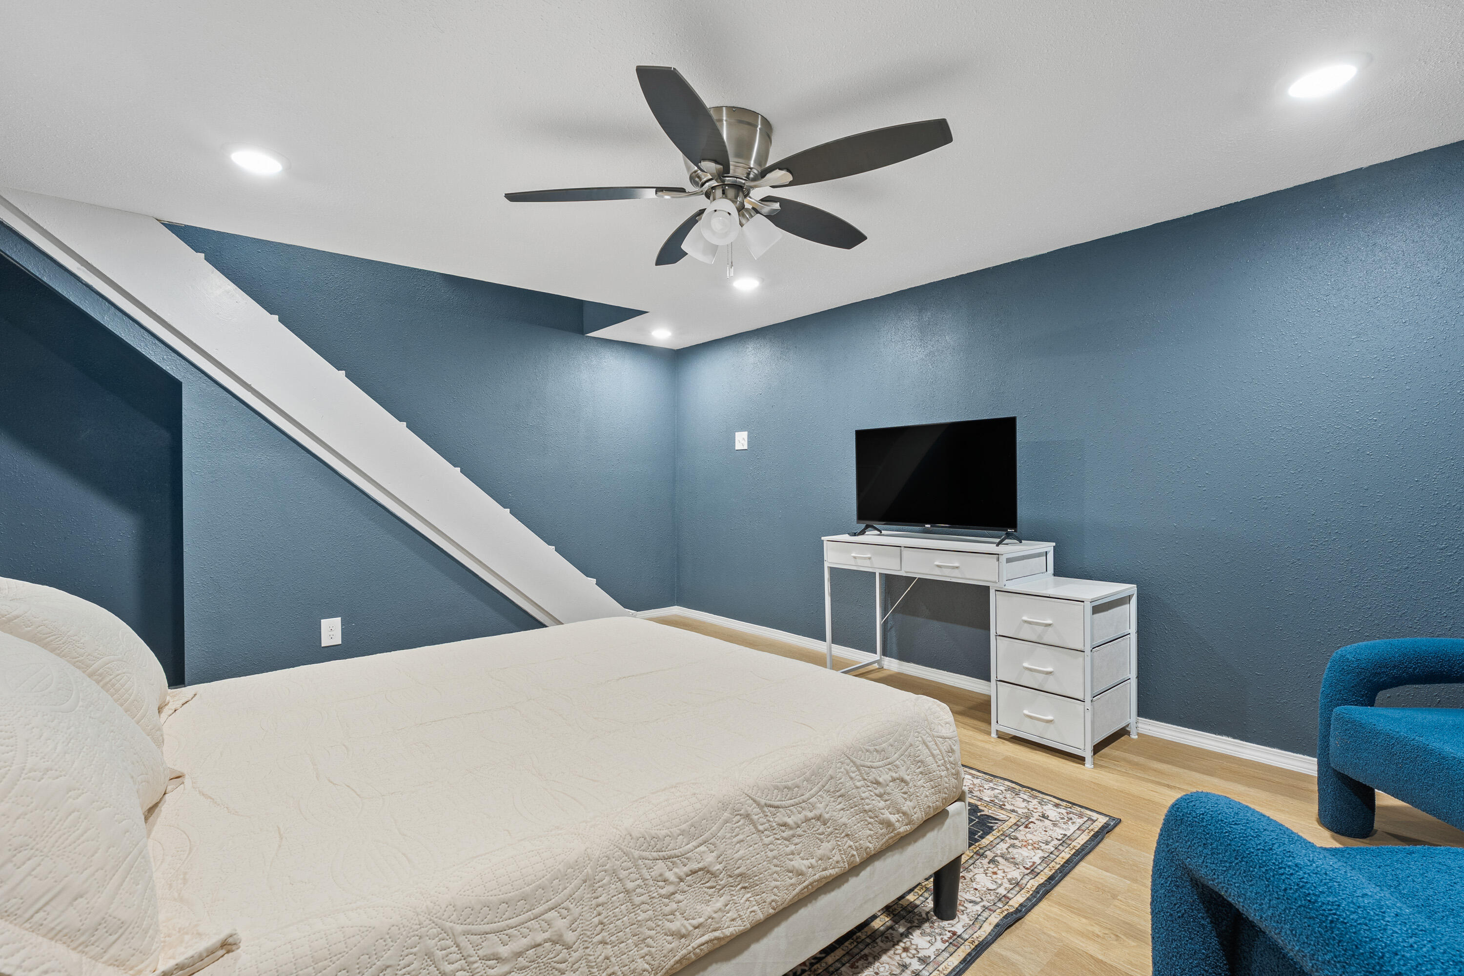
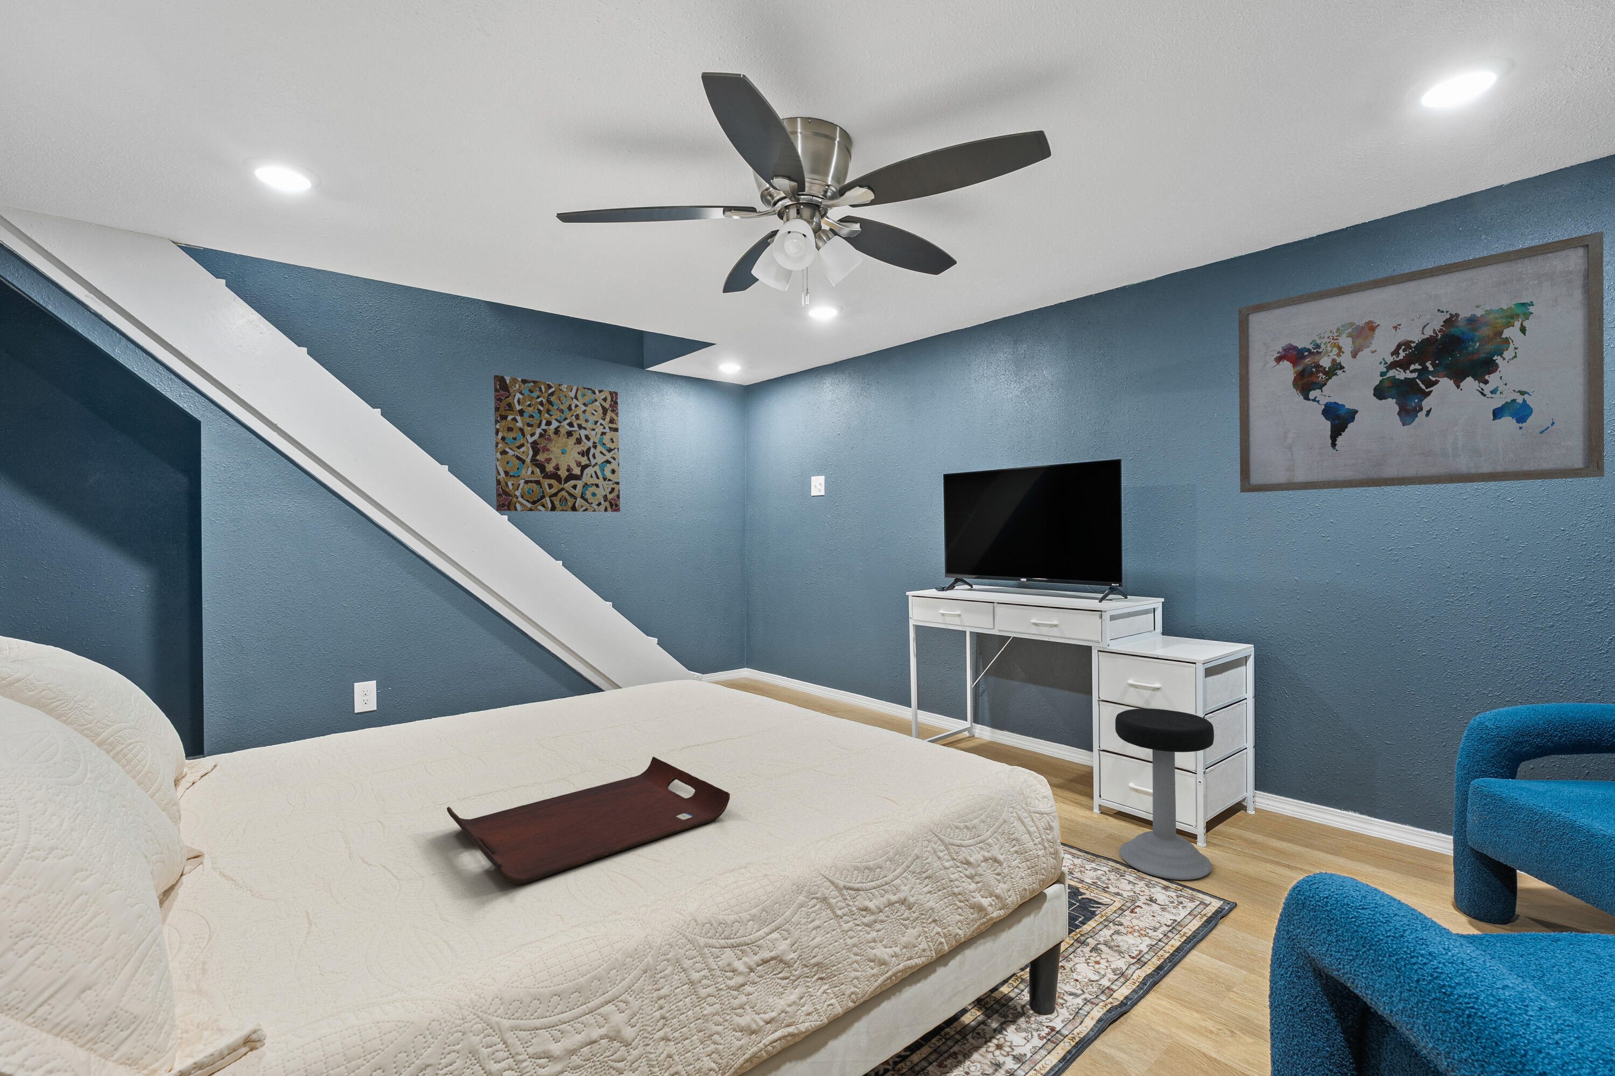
+ wall art (560, 448)
+ stool (1164, 789)
+ serving tray (591, 811)
+ wall art (1396, 381)
